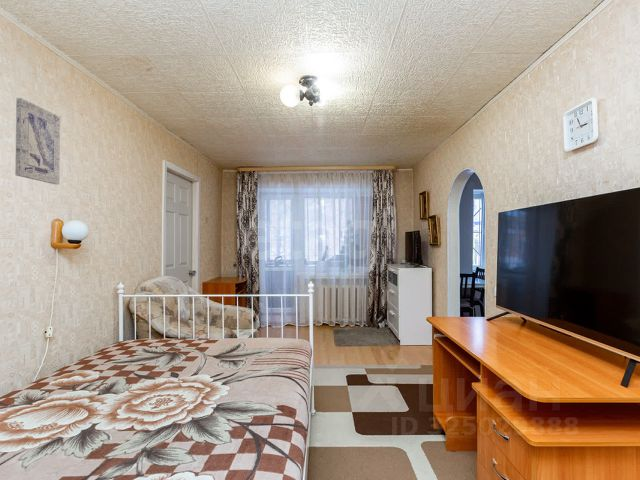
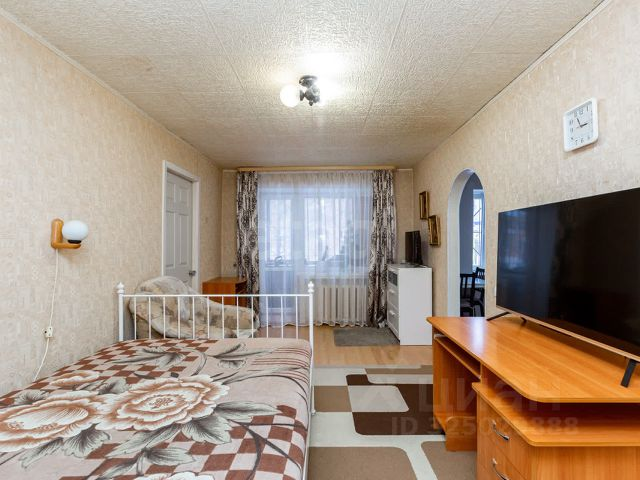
- wall art (39, 144)
